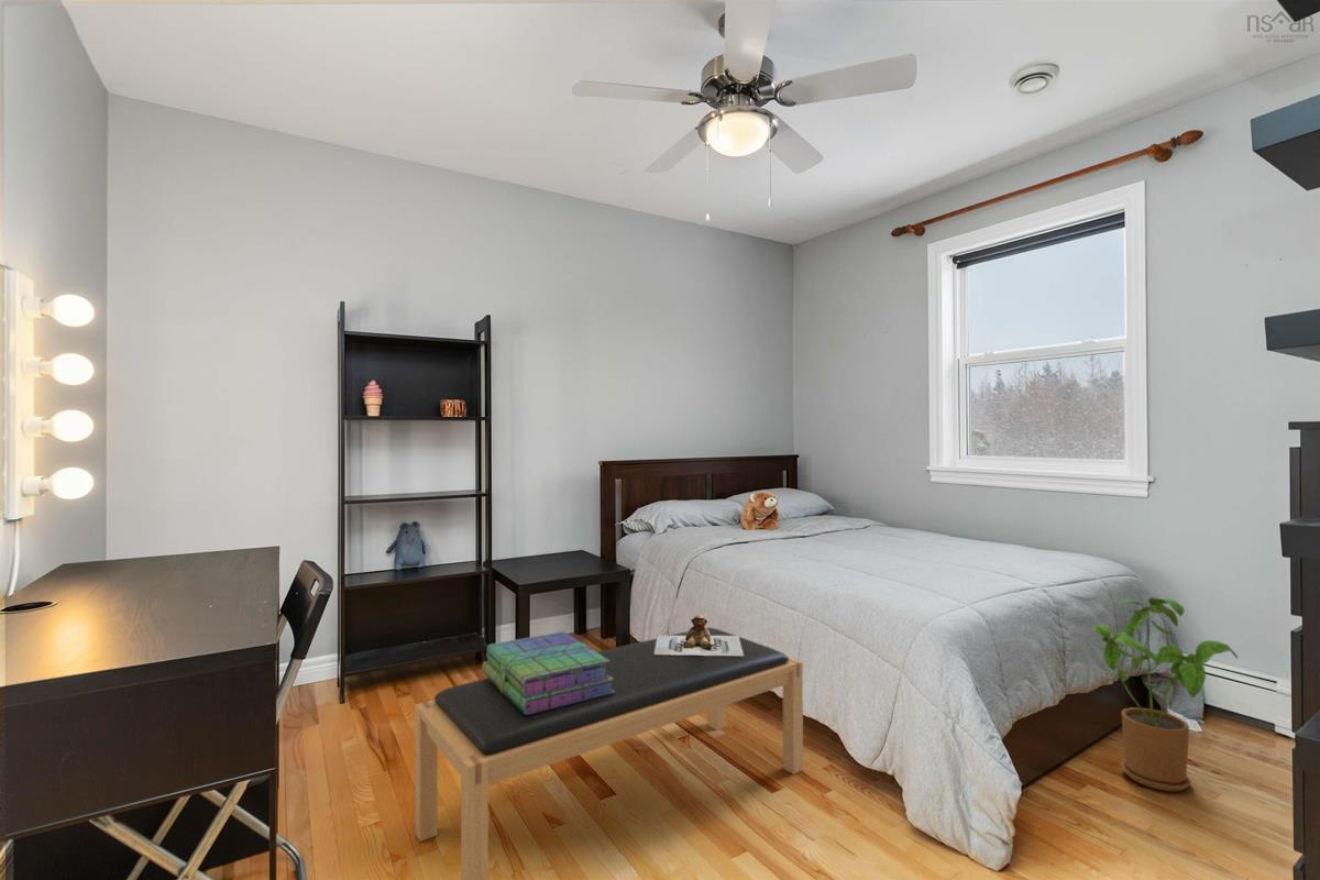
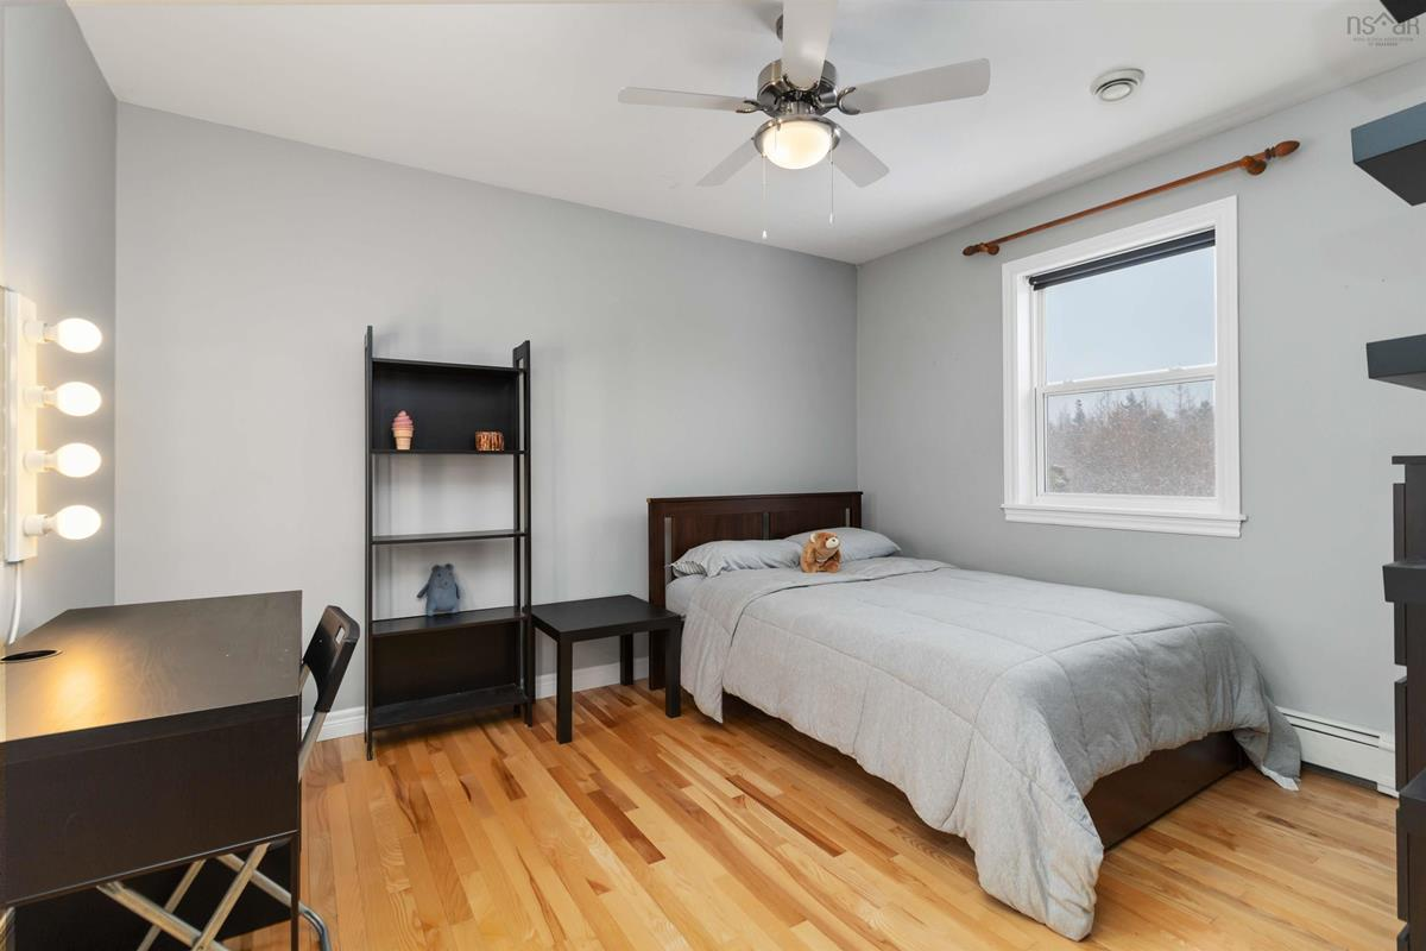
- teddy bear (697, 629)
- house plant (1163, 691)
- bench (626, 732)
- stack of books (546, 667)
